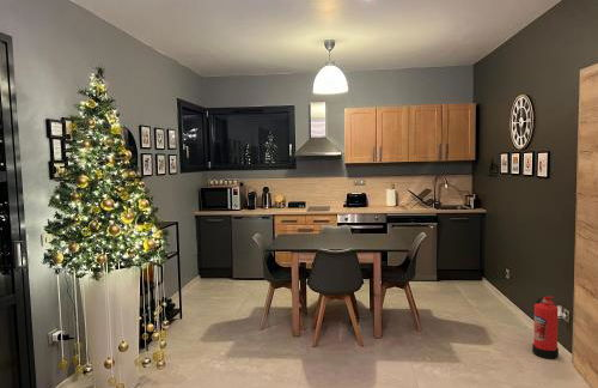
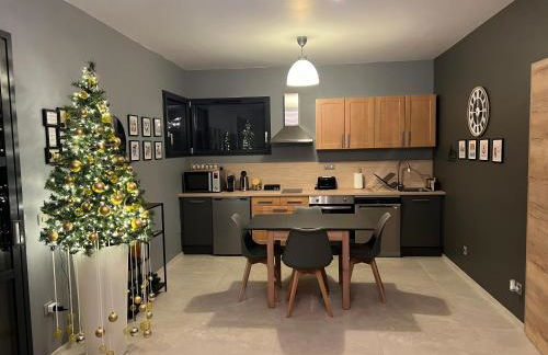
- fire extinguisher (543, 321)
